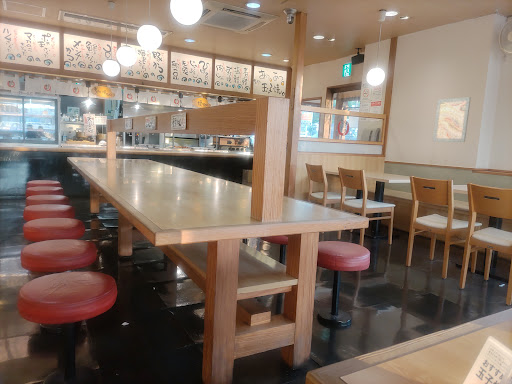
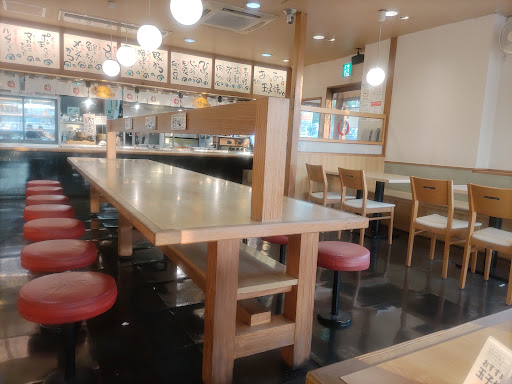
- wall art (450, 120)
